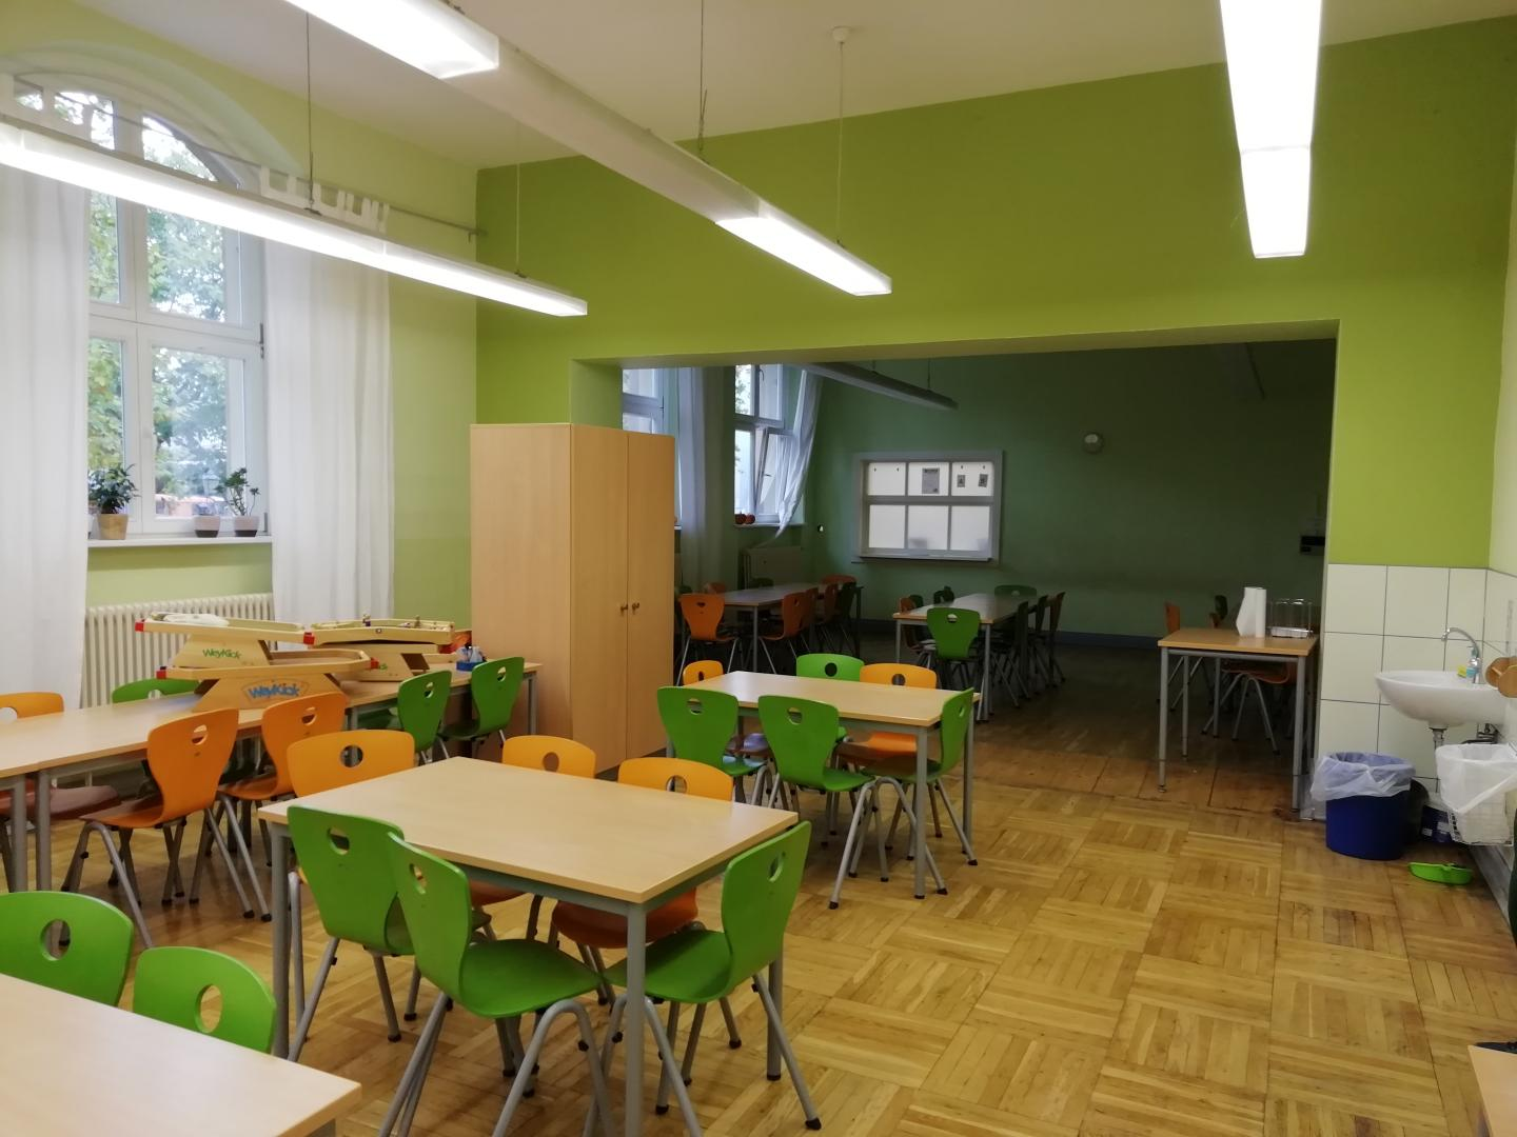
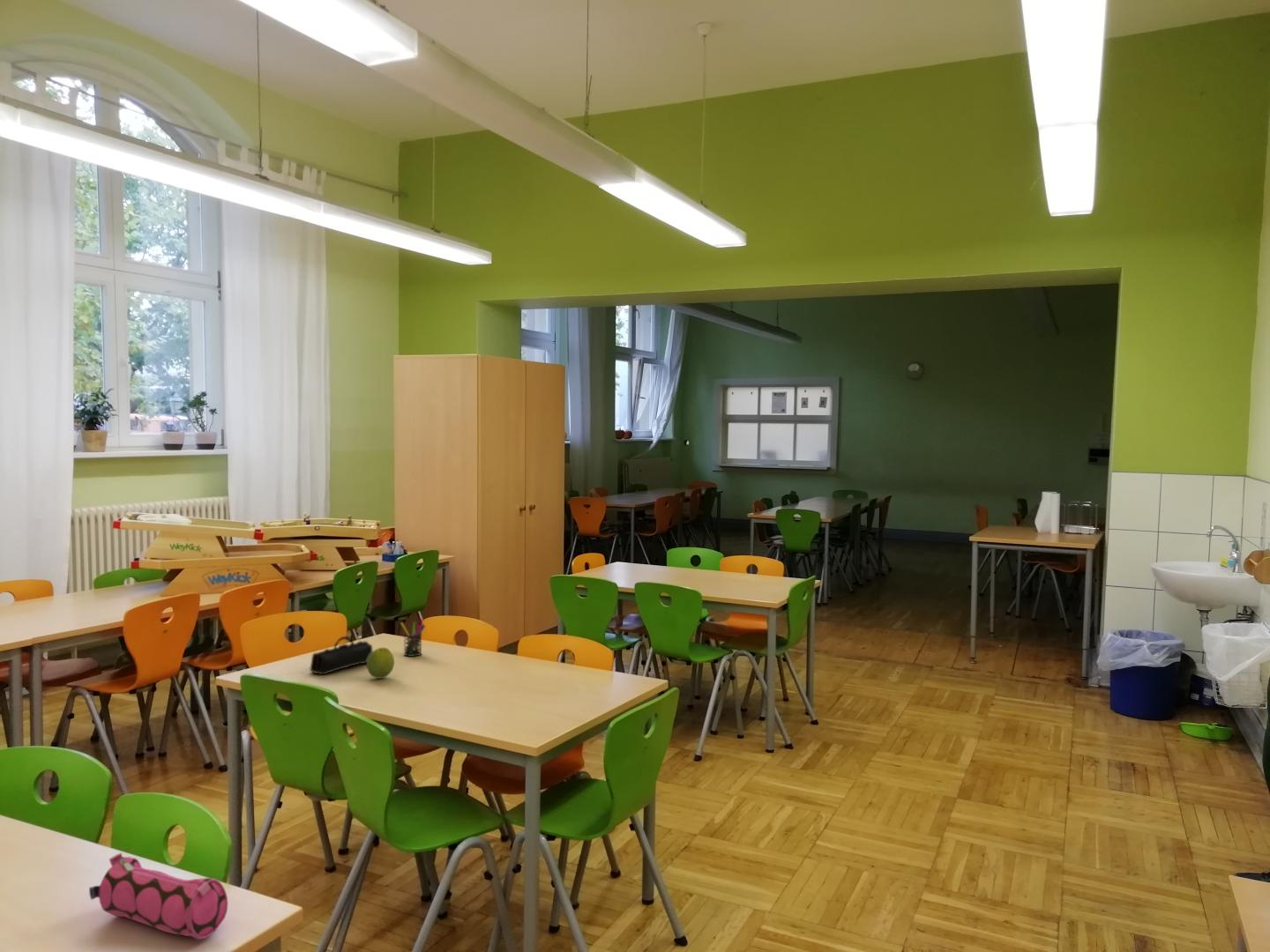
+ pen holder (414, 636)
+ pencil case (342, 651)
+ pencil case (162, 894)
+ fruit (380, 662)
